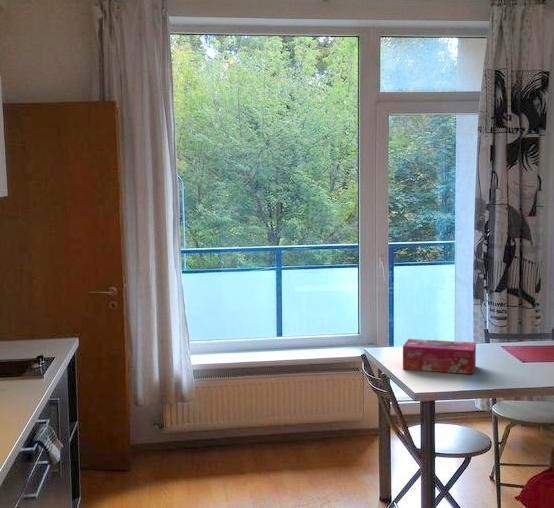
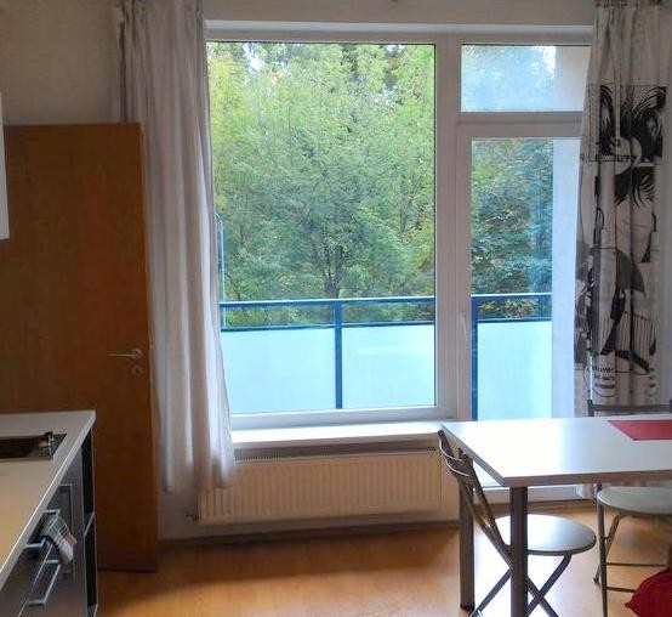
- tissue box (439, 355)
